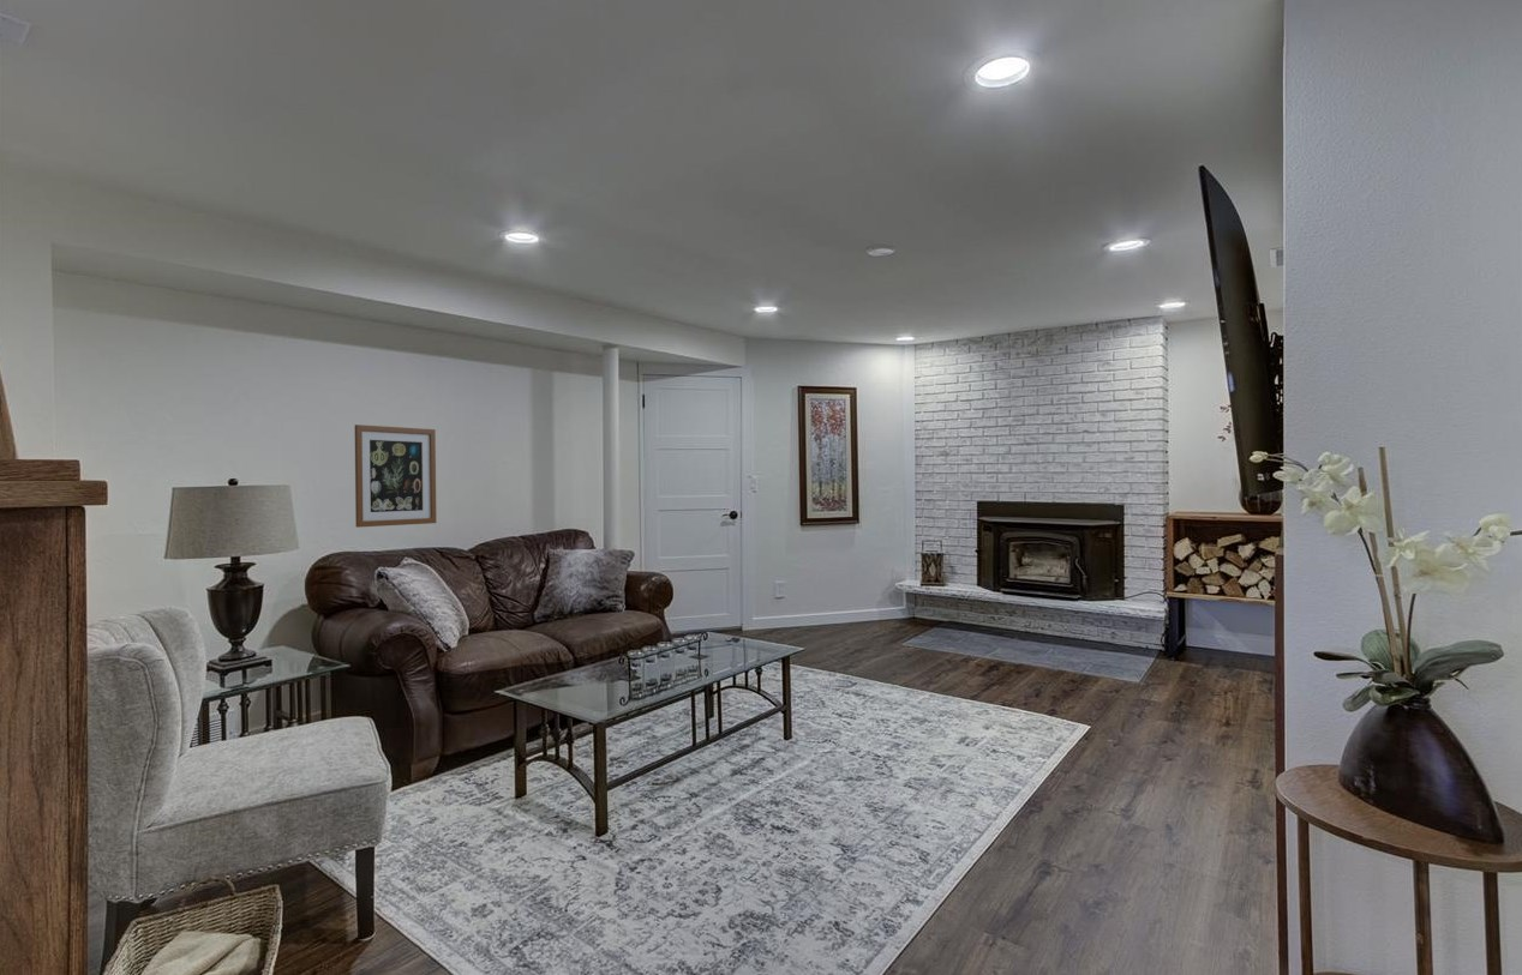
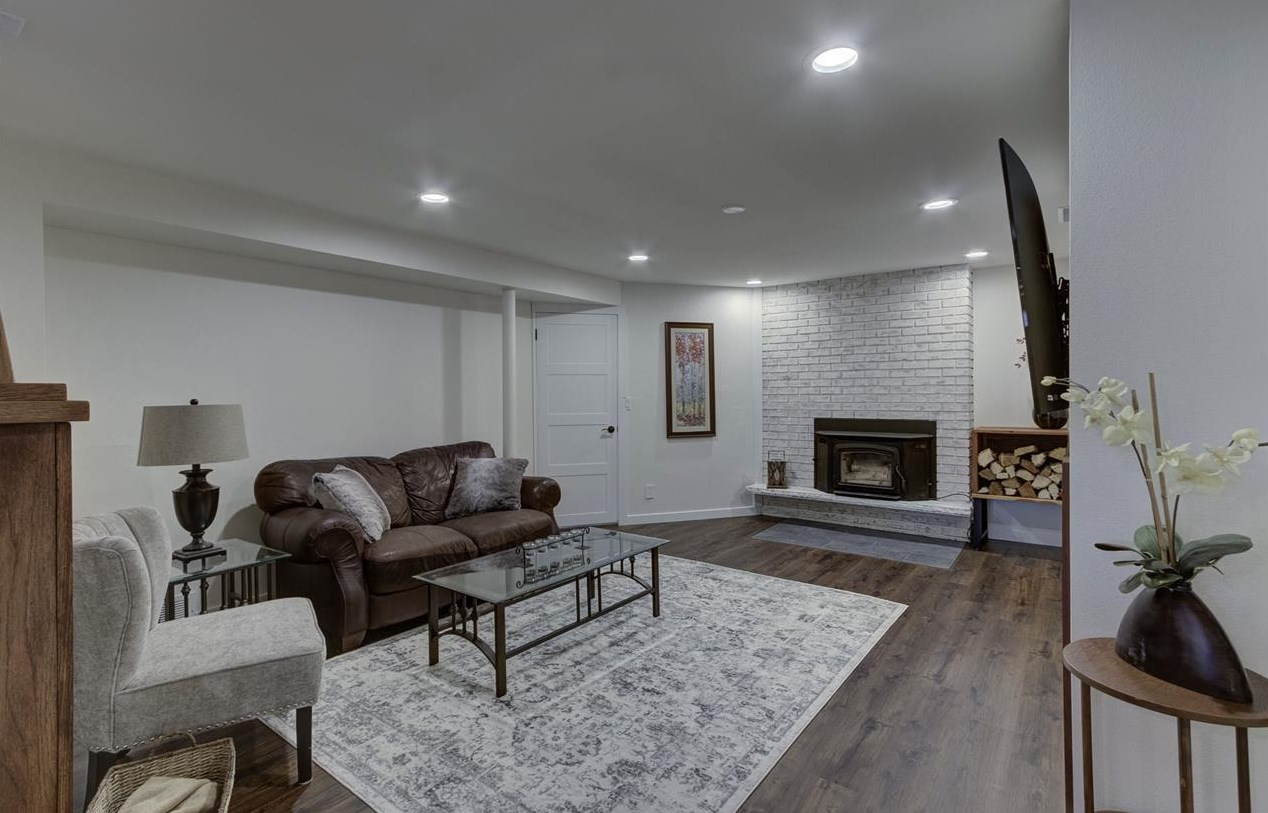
- wall art (397, 476)
